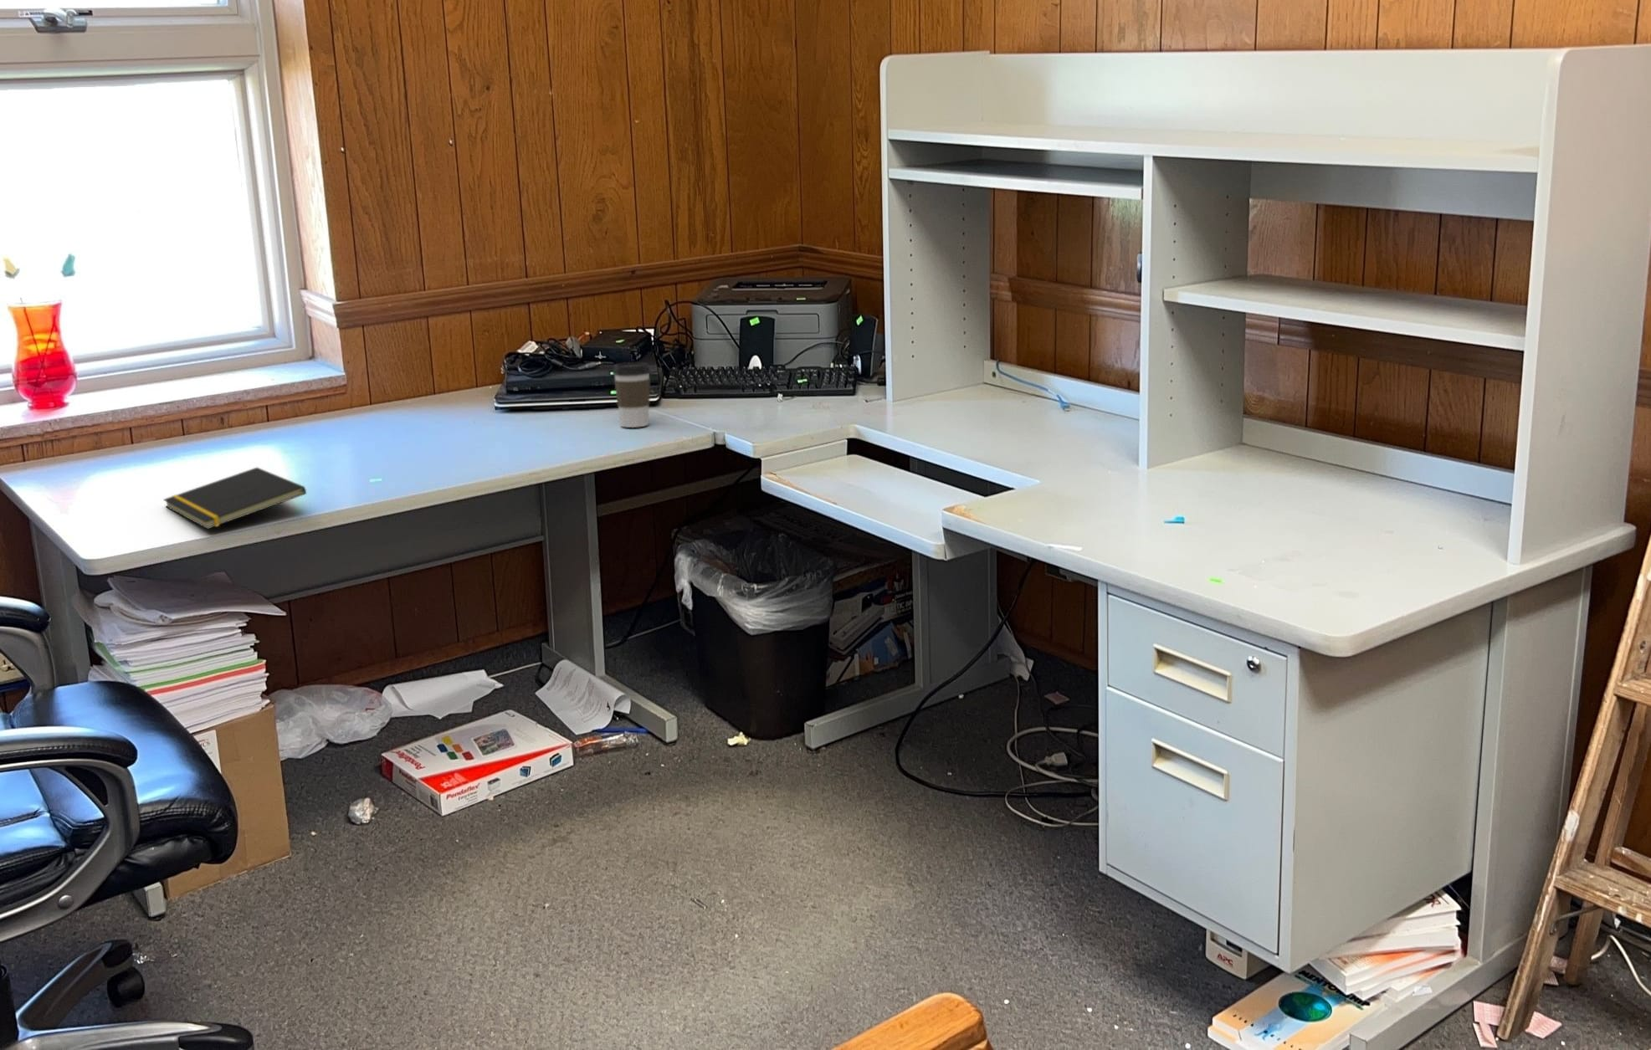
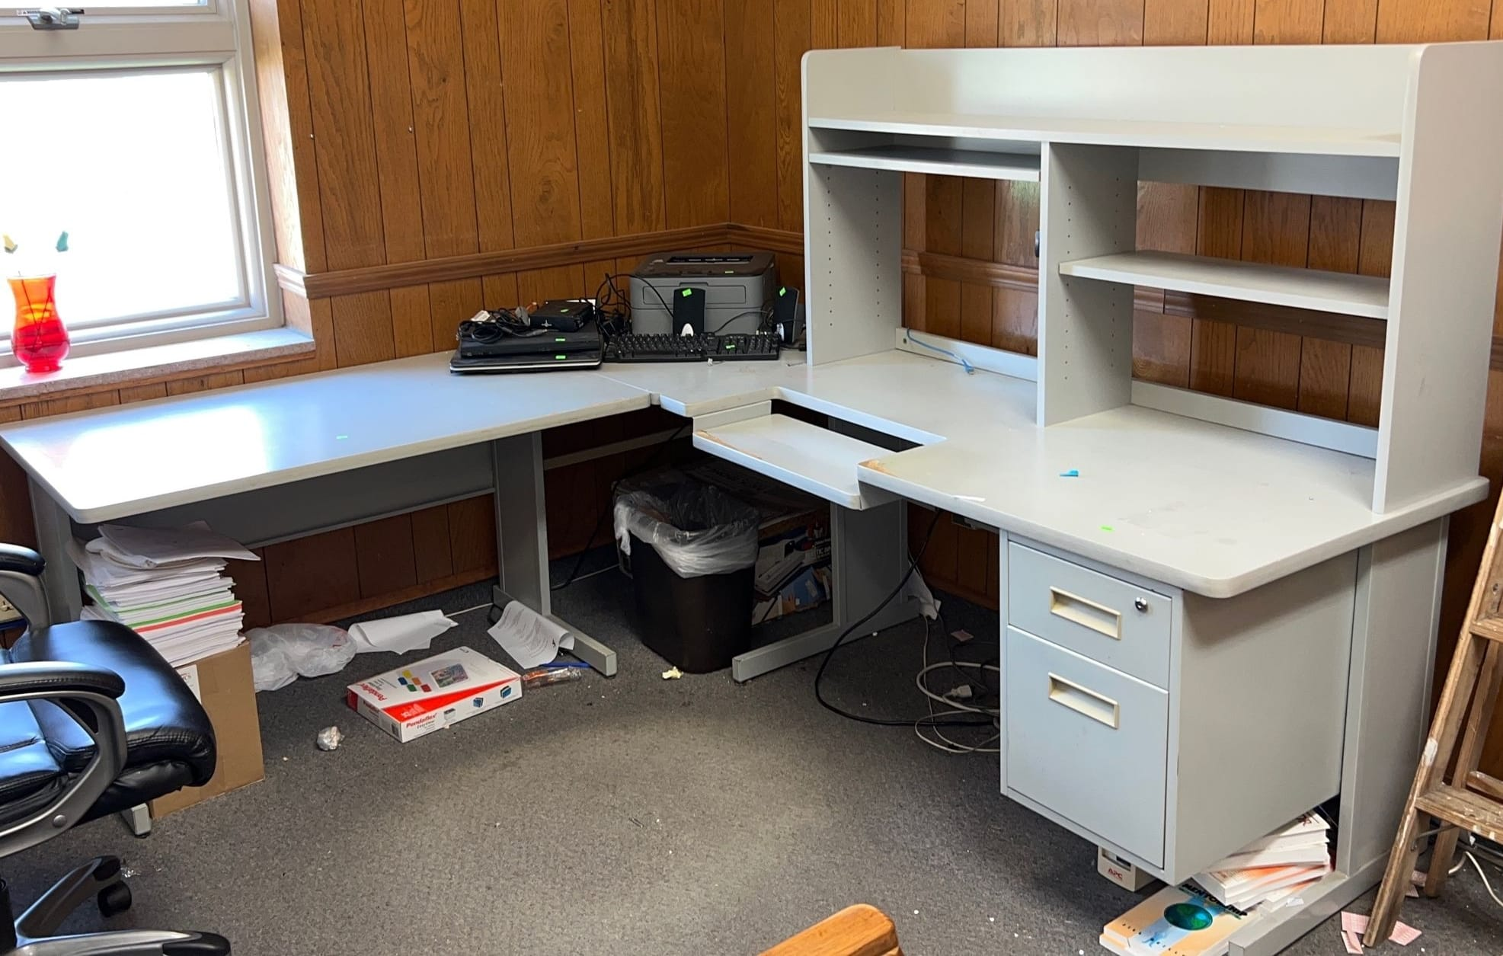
- coffee cup (633, 395)
- notepad (233, 497)
